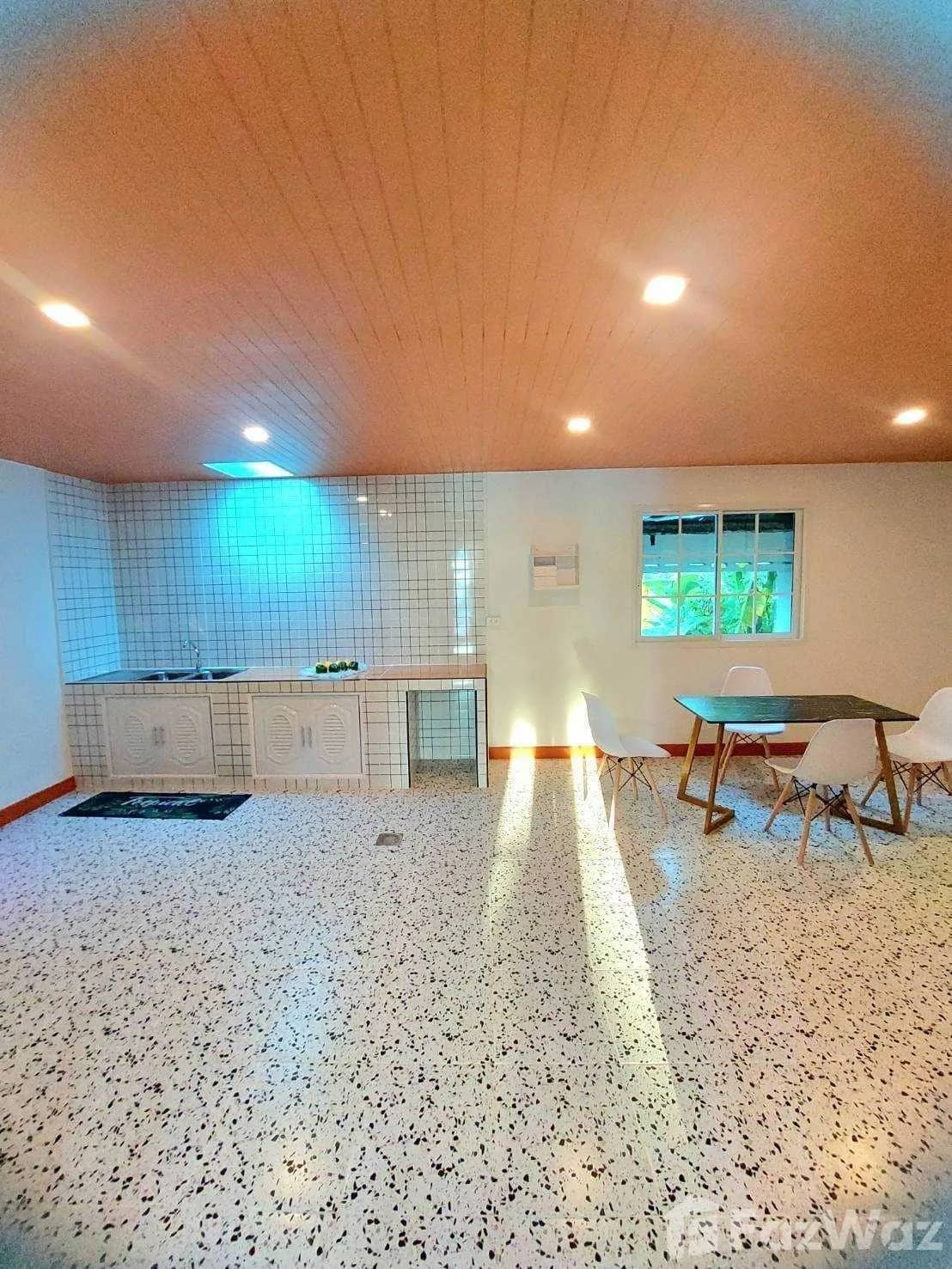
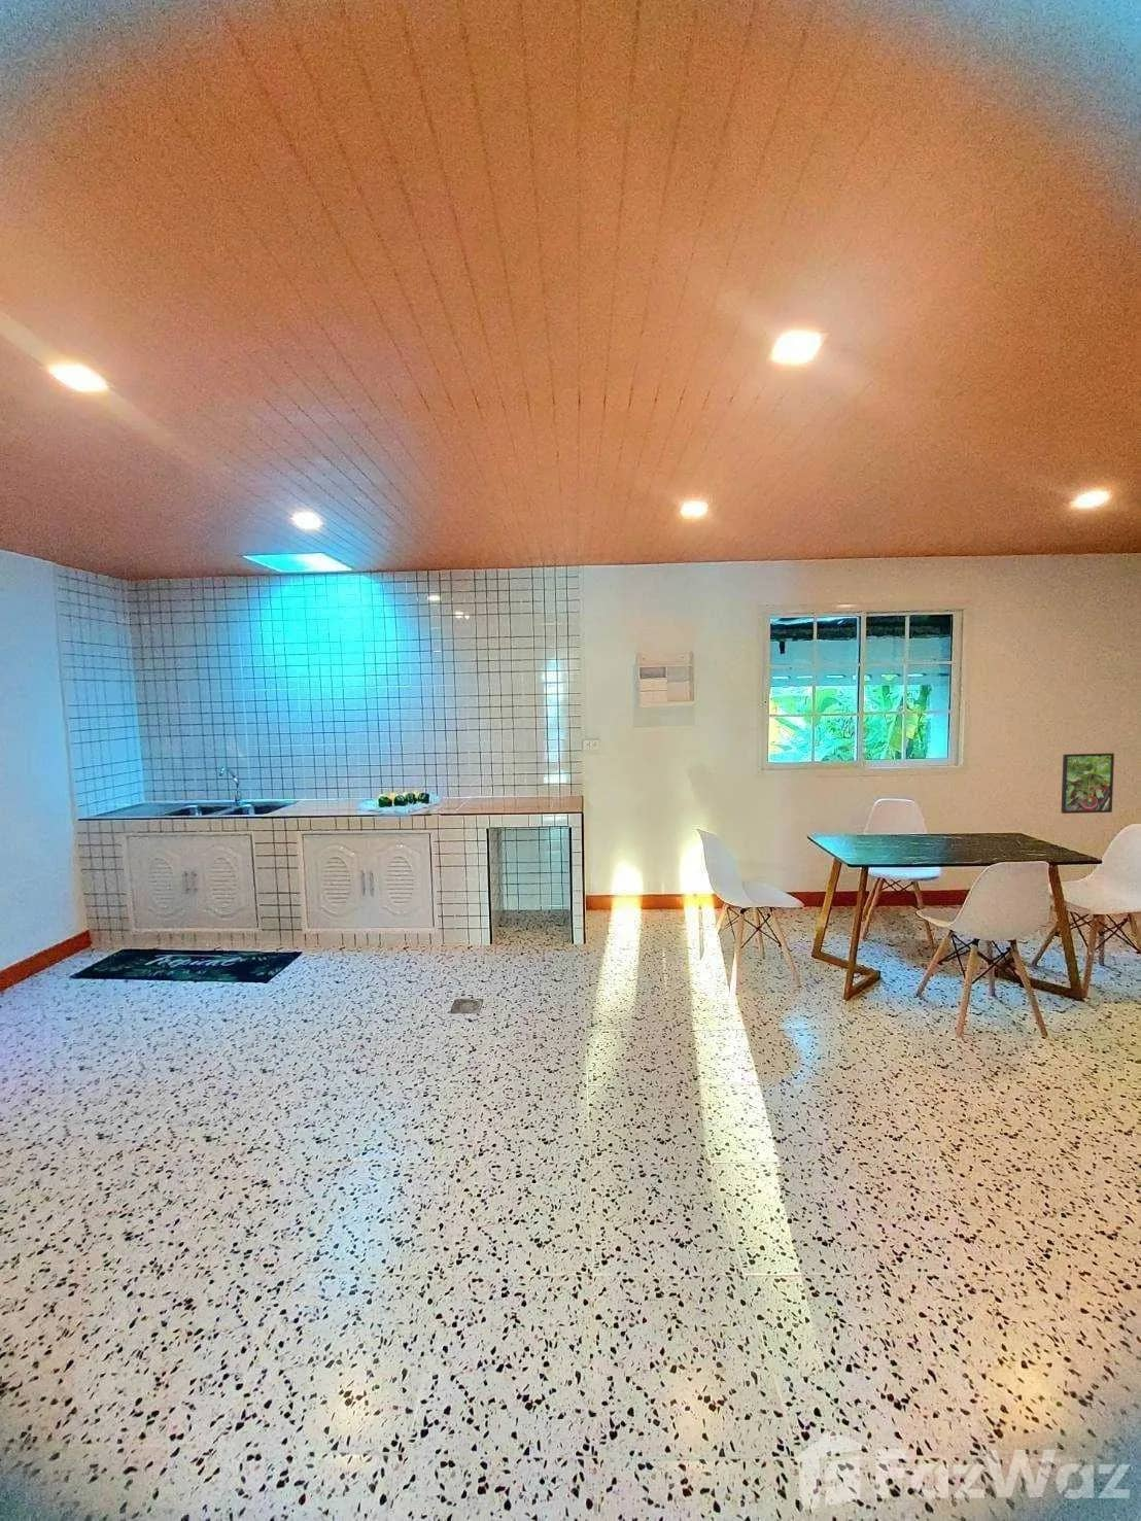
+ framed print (1087, 783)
